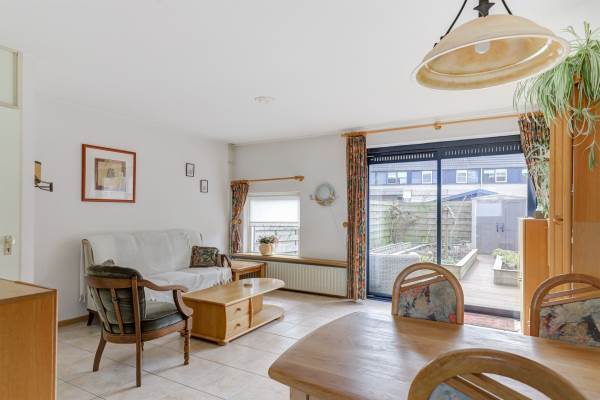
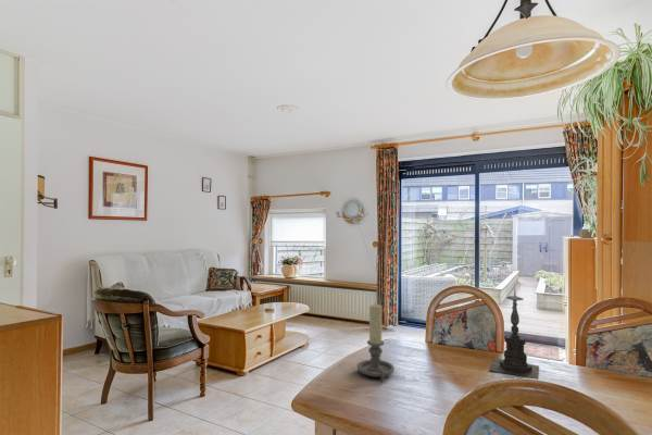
+ candle holder (376, 339)
+ candle holder (514, 326)
